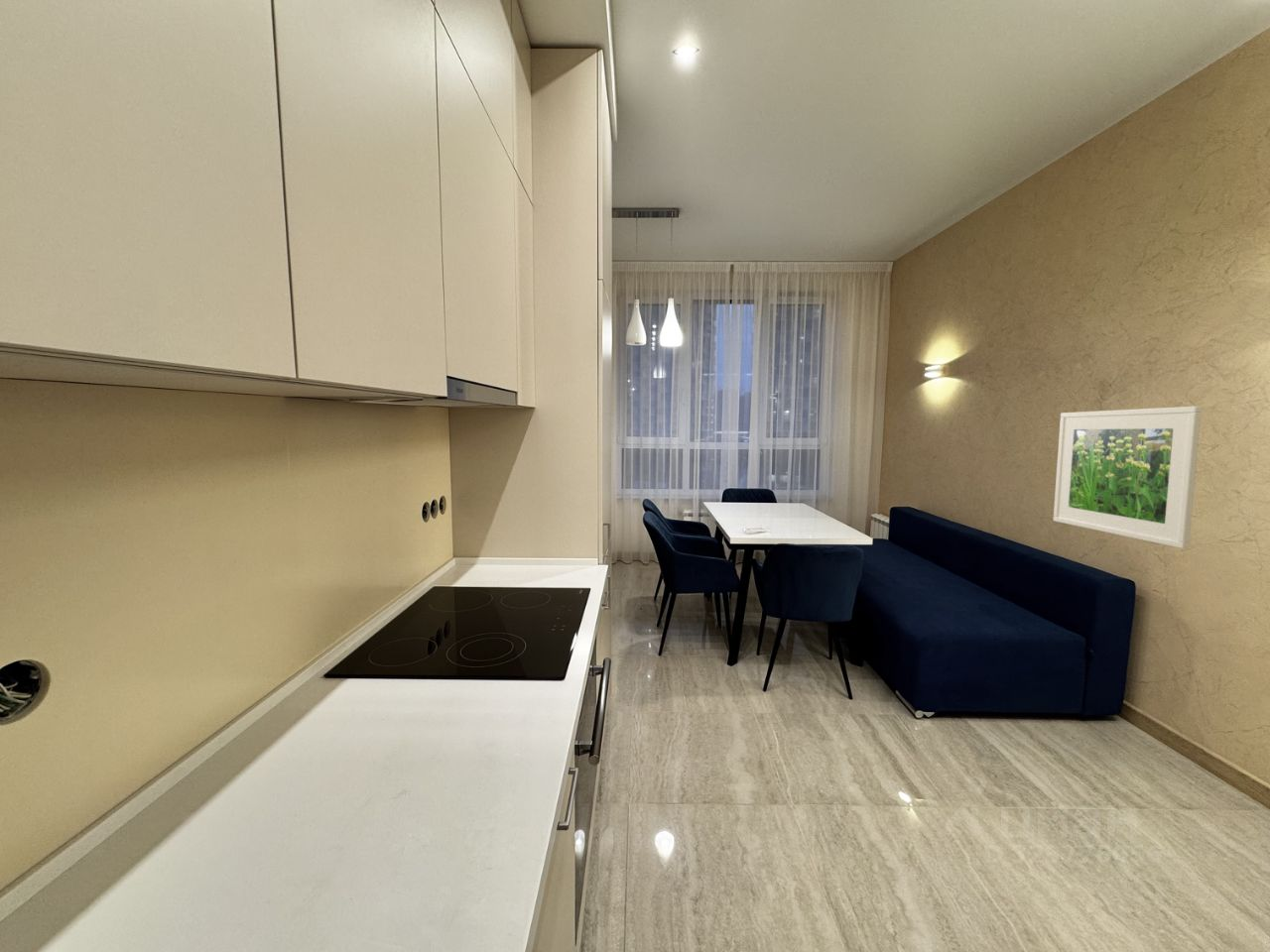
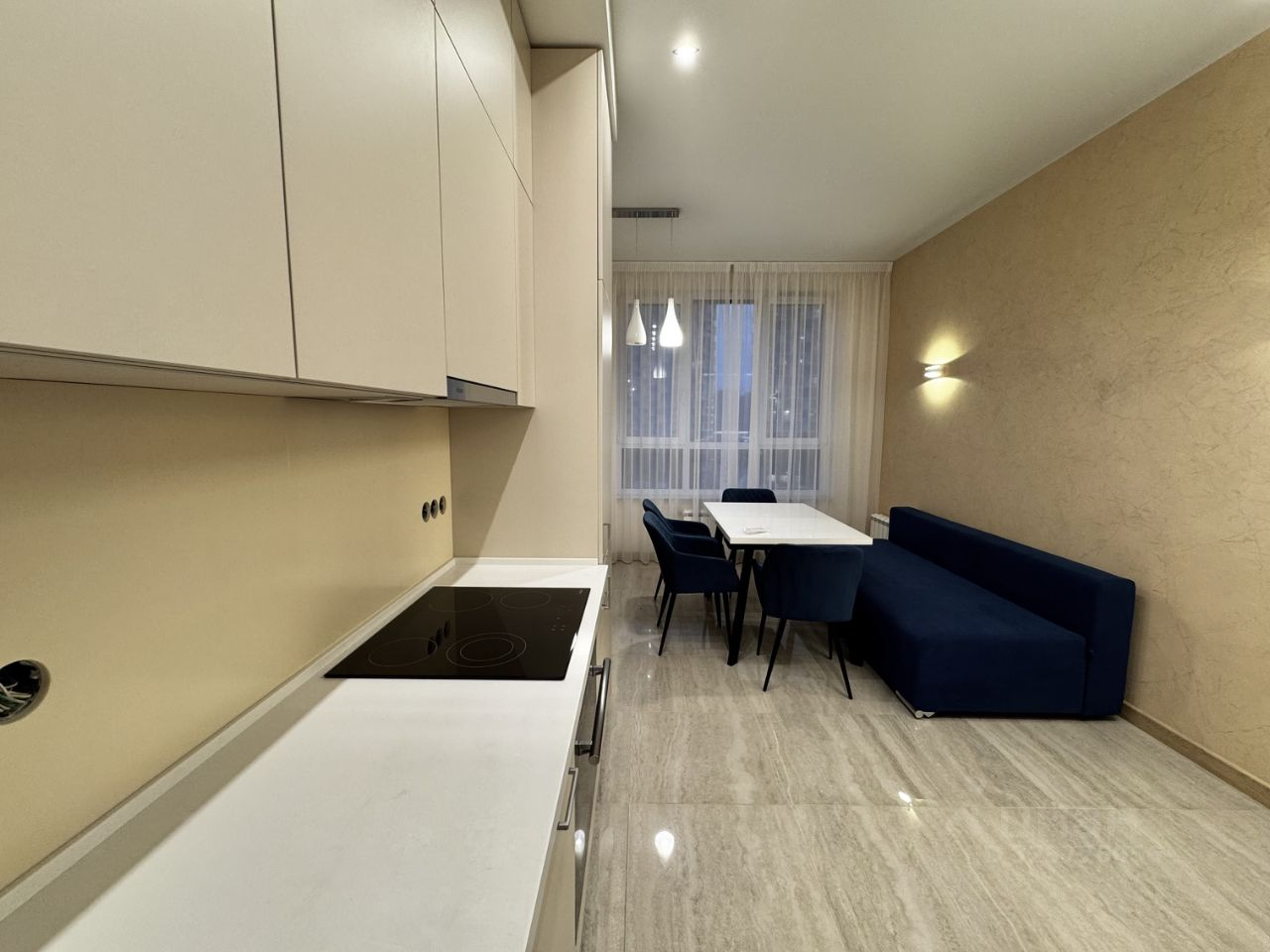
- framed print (1116, 472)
